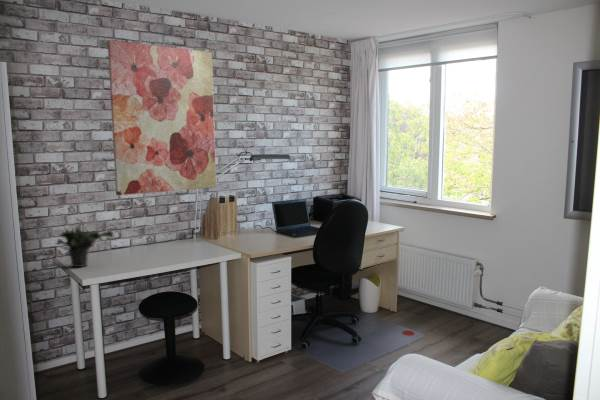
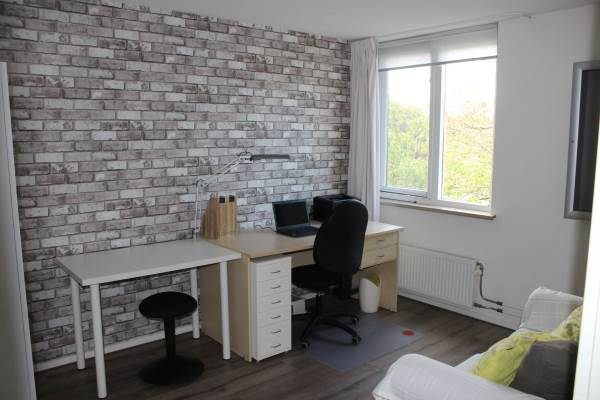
- potted plant (85, 241)
- wall art (166, 120)
